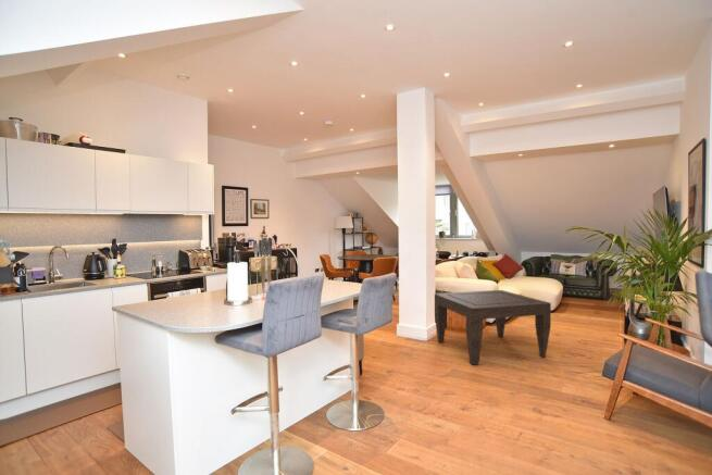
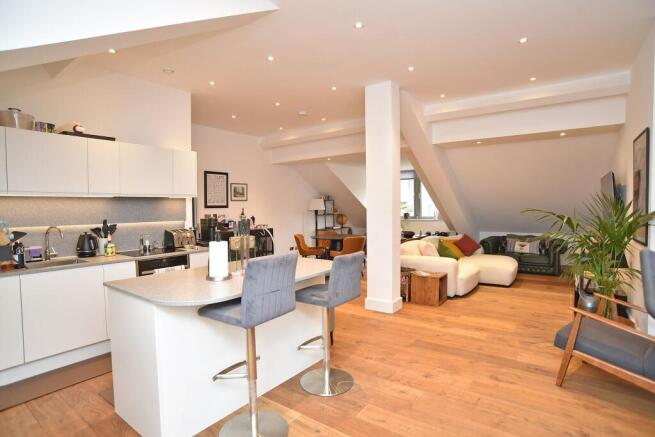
- coffee table (488, 317)
